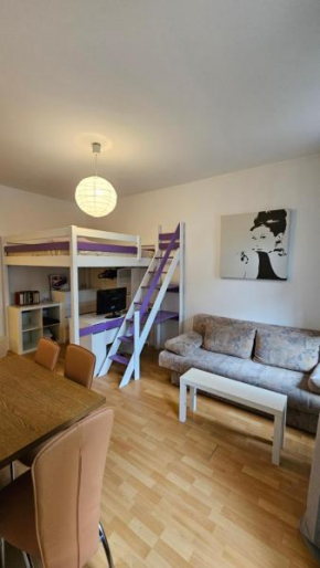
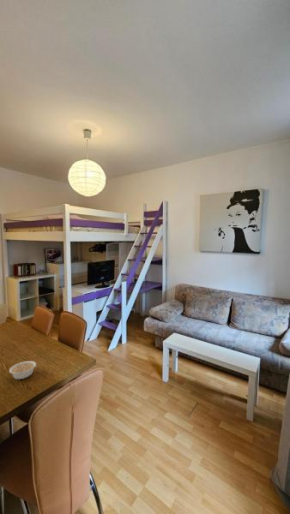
+ legume (24, 369)
